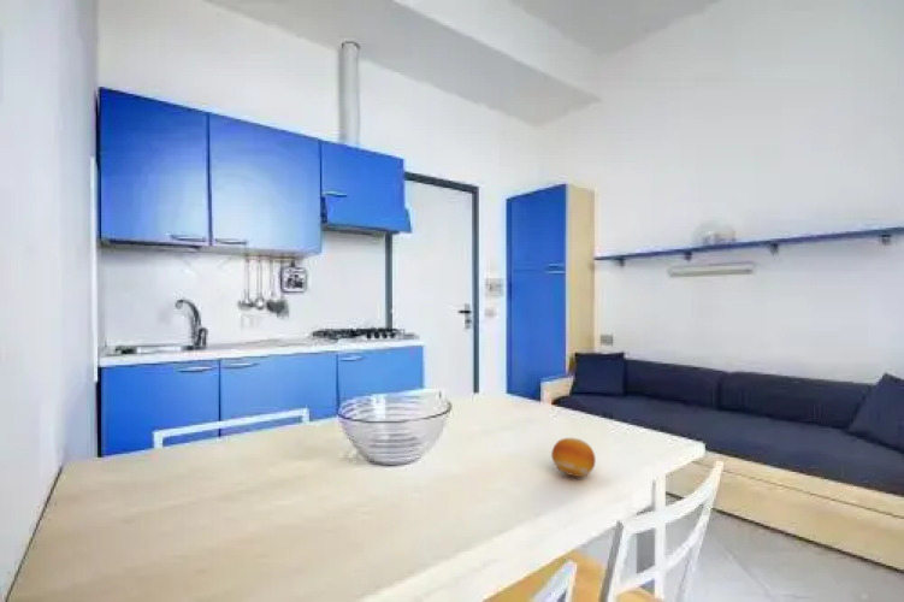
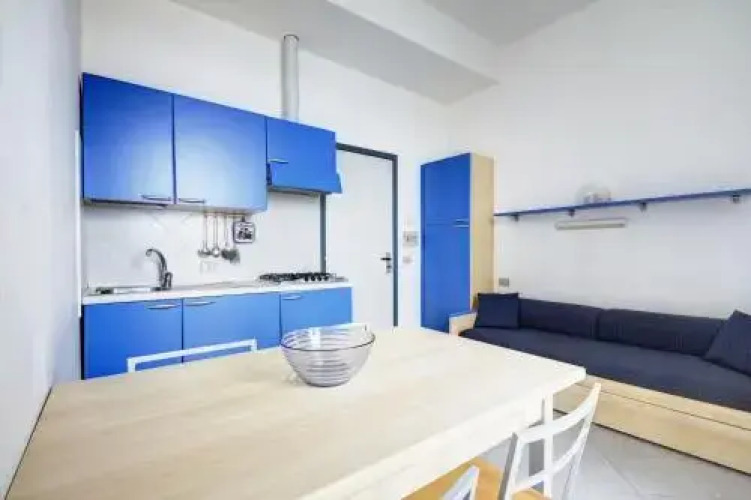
- fruit (573, 456)
